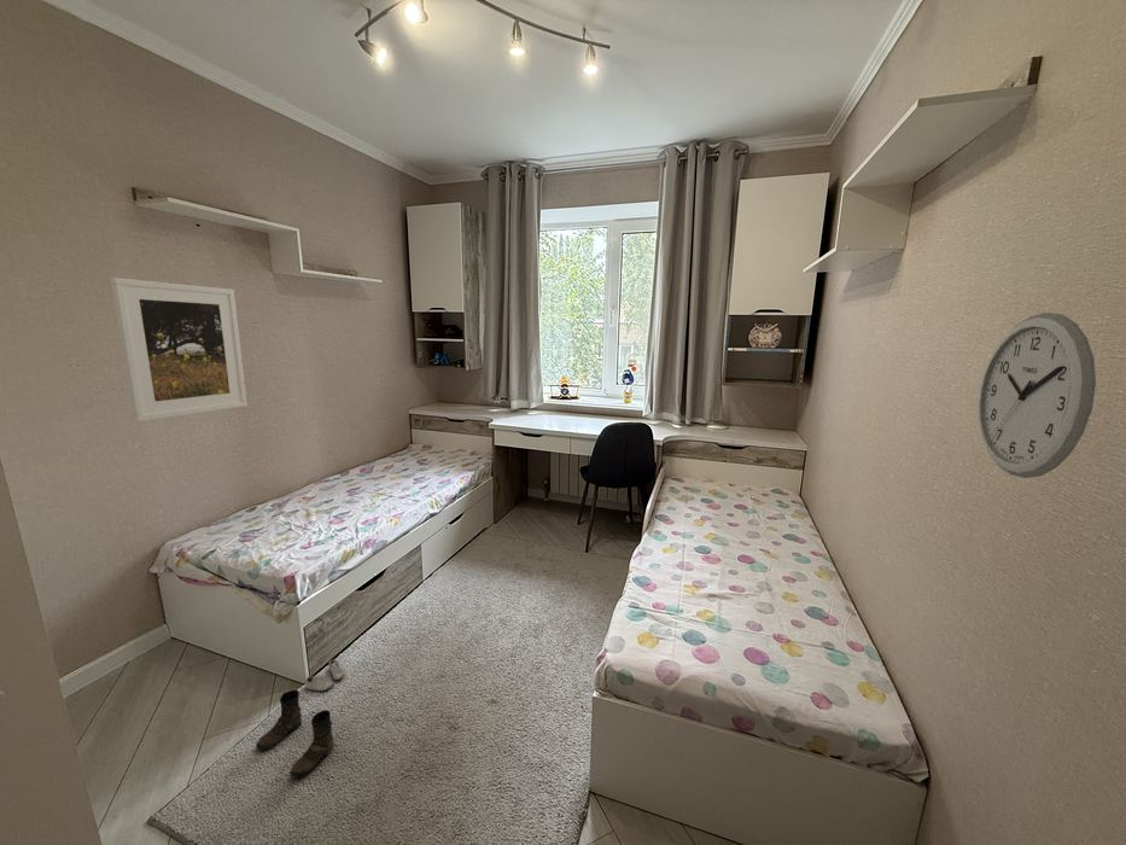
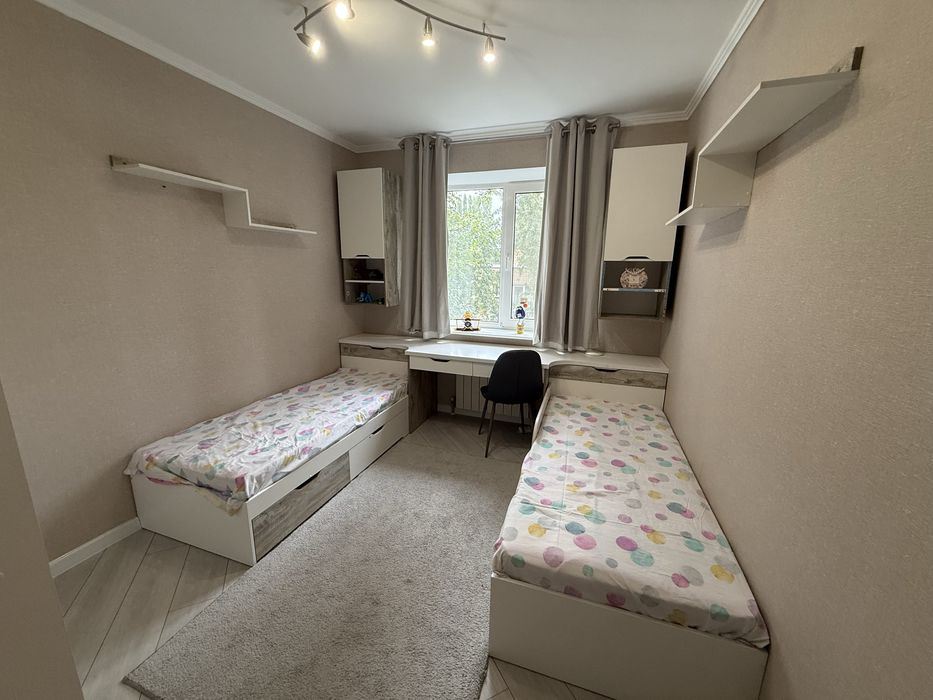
- wall clock (1023, 396)
- sneaker (331, 672)
- boots (292, 730)
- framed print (187, 350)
